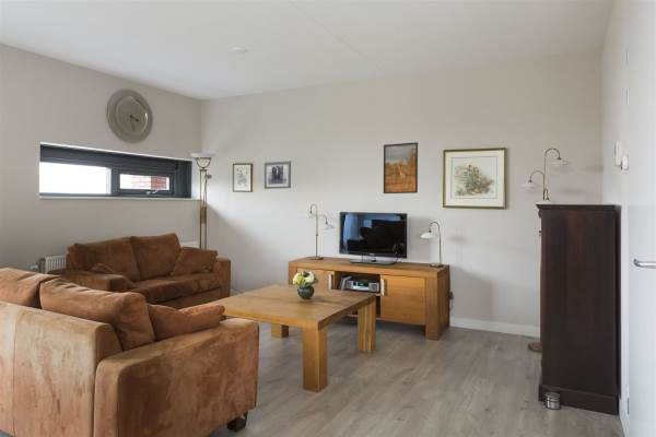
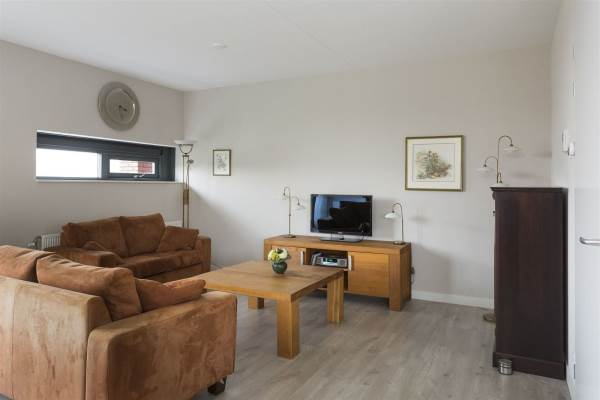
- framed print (400, 168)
- wall art (277, 175)
